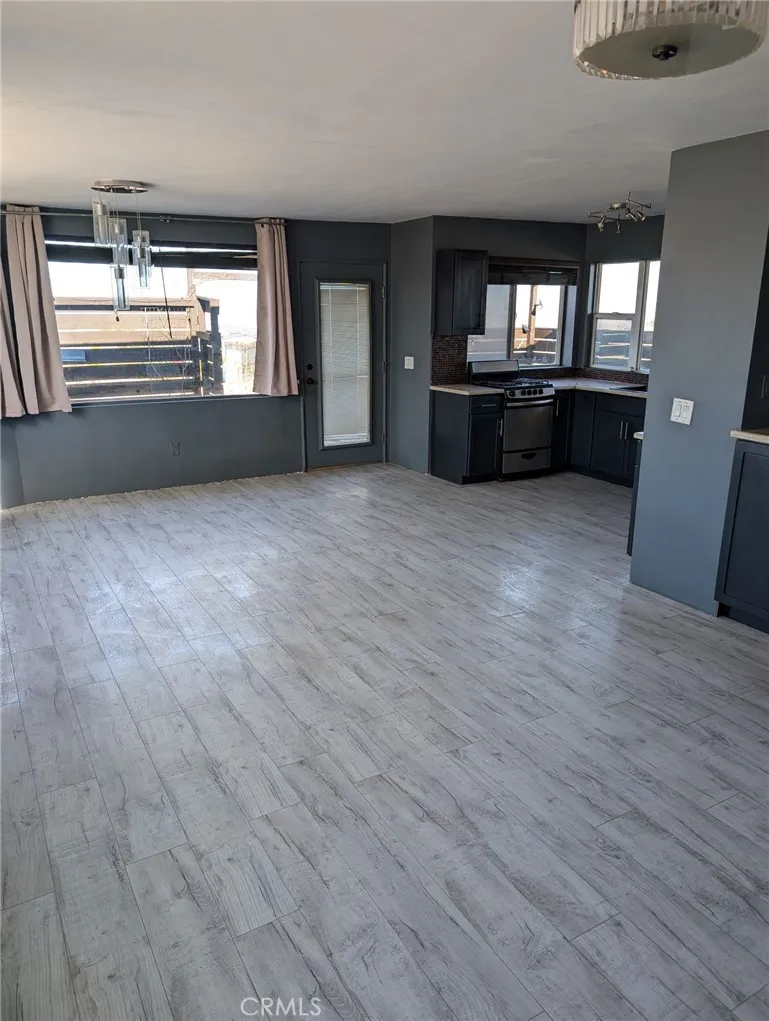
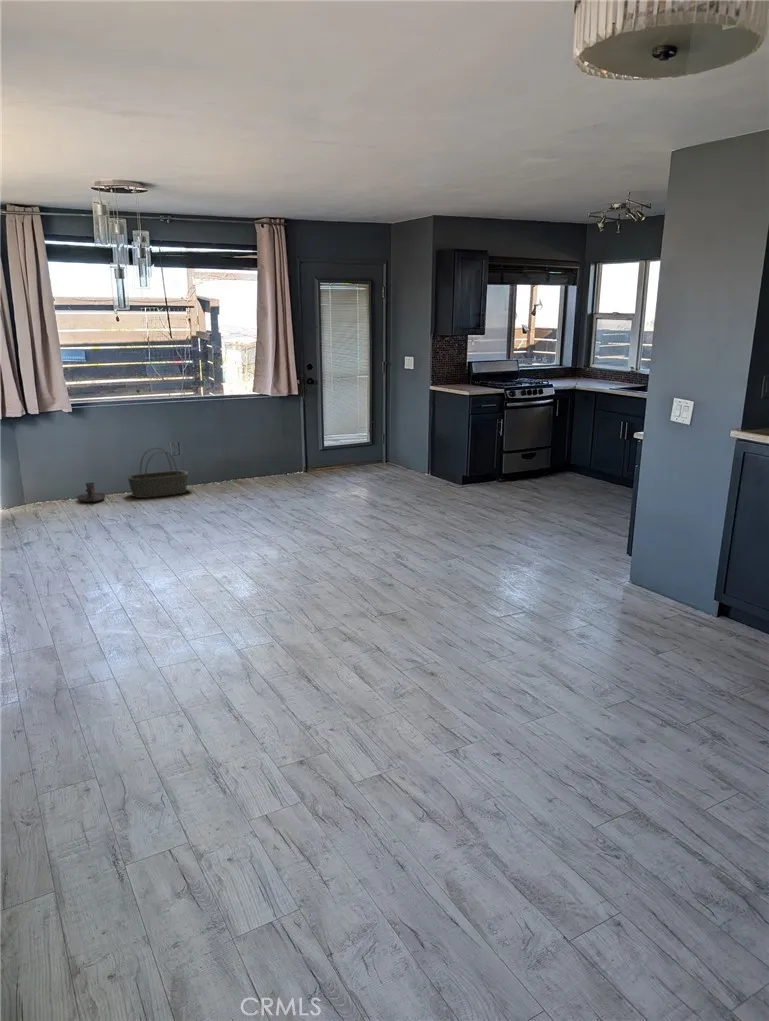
+ basket (158, 472)
+ candle holder (91, 492)
